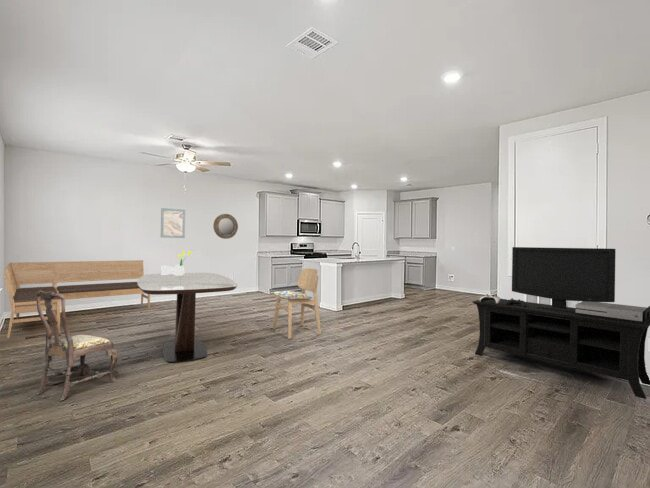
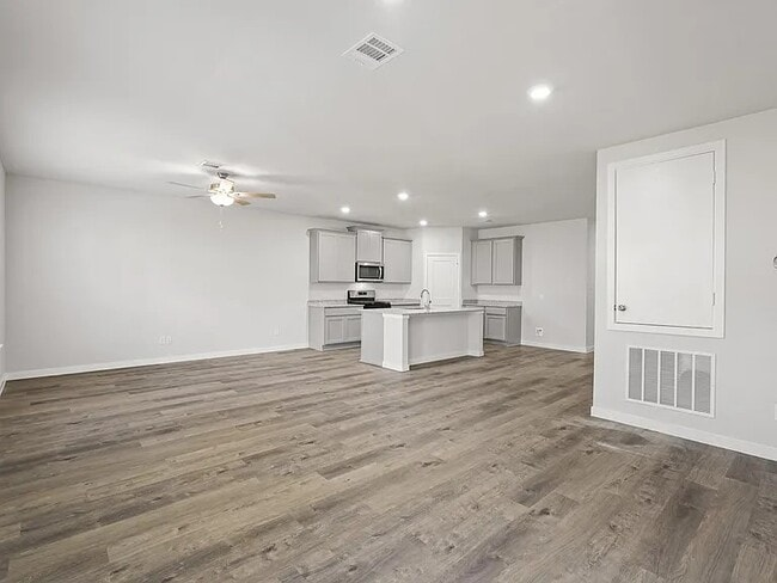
- bench (88, 290)
- media console (553, 308)
- dining chair (296, 300)
- dining table (185, 314)
- bouquet (176, 265)
- home mirror (226, 226)
- dining chair (77, 337)
- wall art (173, 223)
